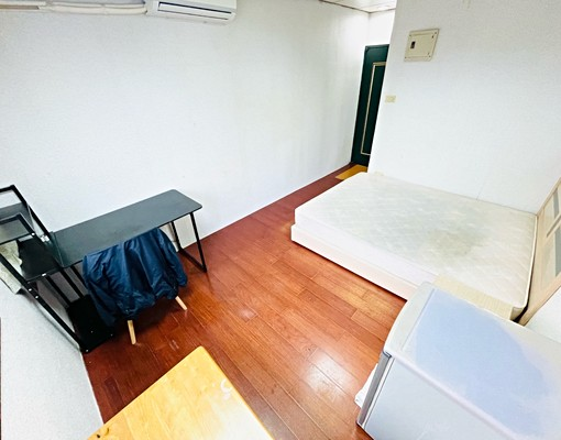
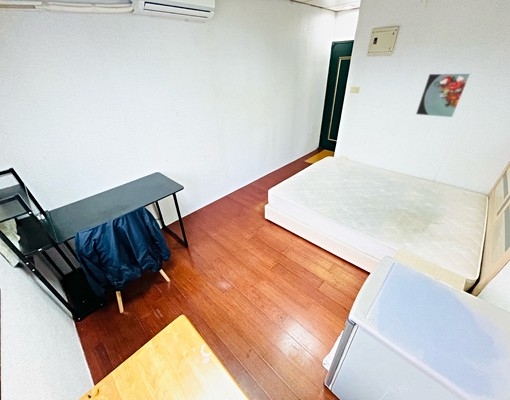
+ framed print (441, 95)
